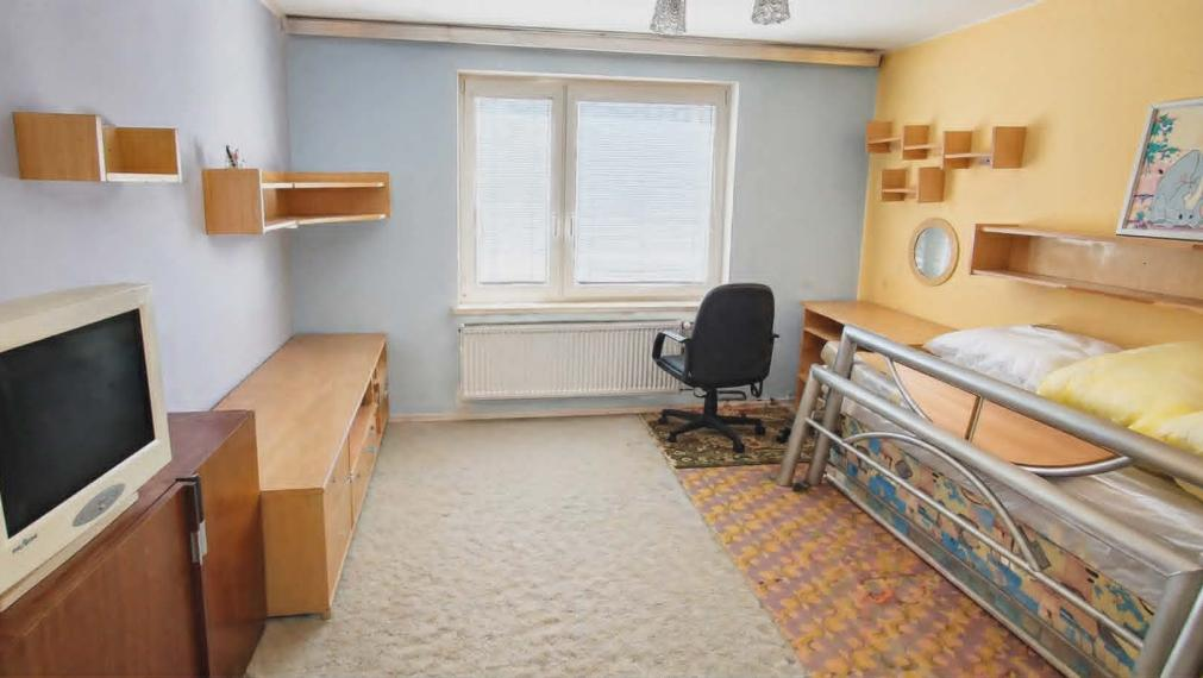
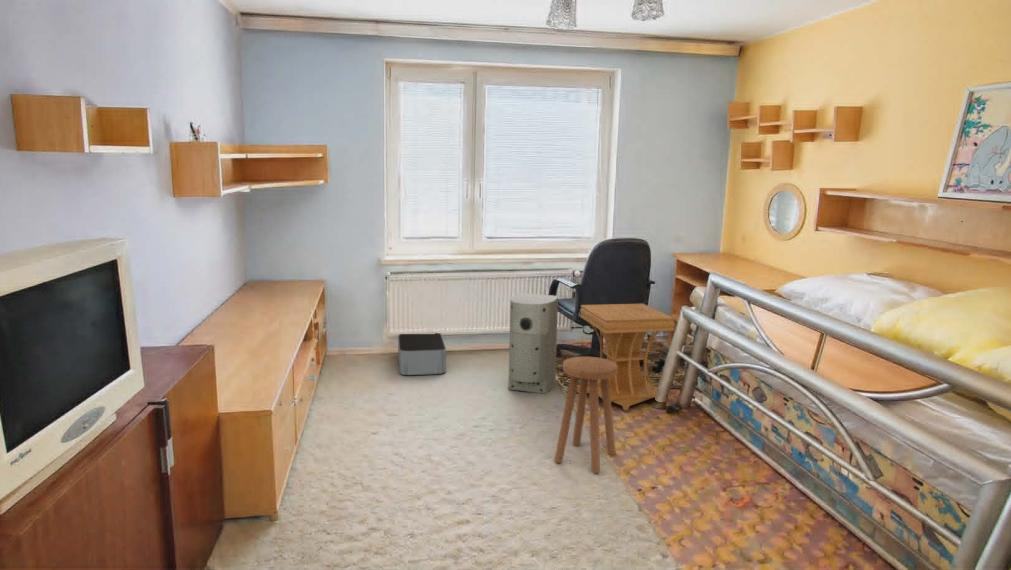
+ air purifier (531, 342)
+ stool (590, 411)
+ storage bin (421, 352)
+ side table (623, 353)
